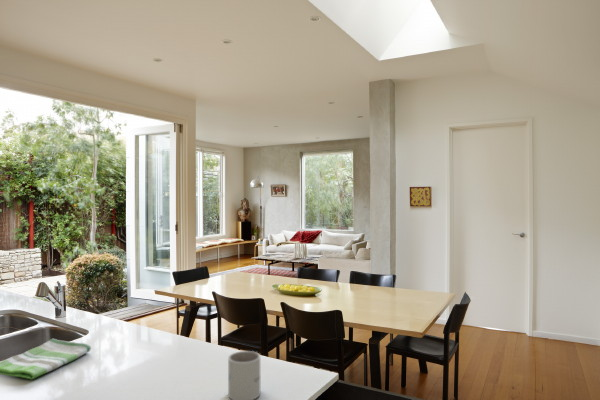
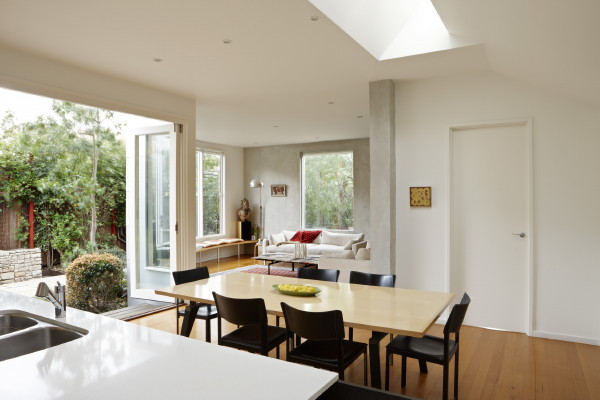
- mug (247, 372)
- dish towel (43, 356)
